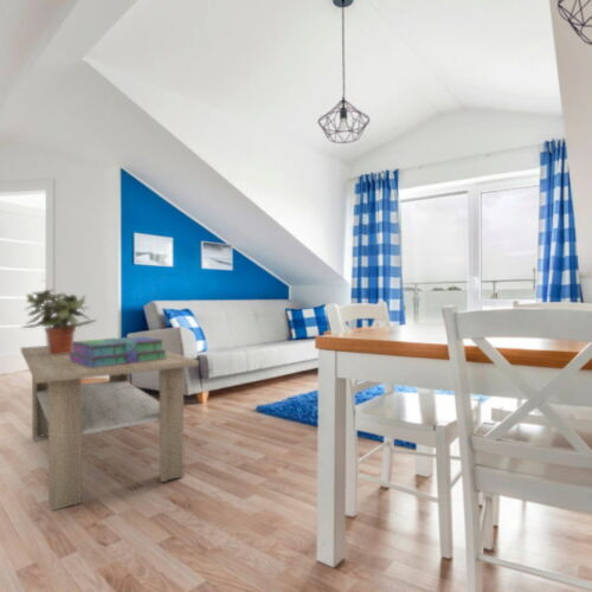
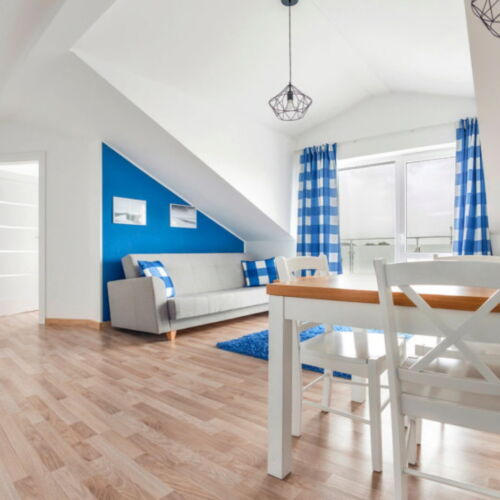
- coffee table (98, 404)
- potted plant (60, 320)
- stack of books (118, 349)
